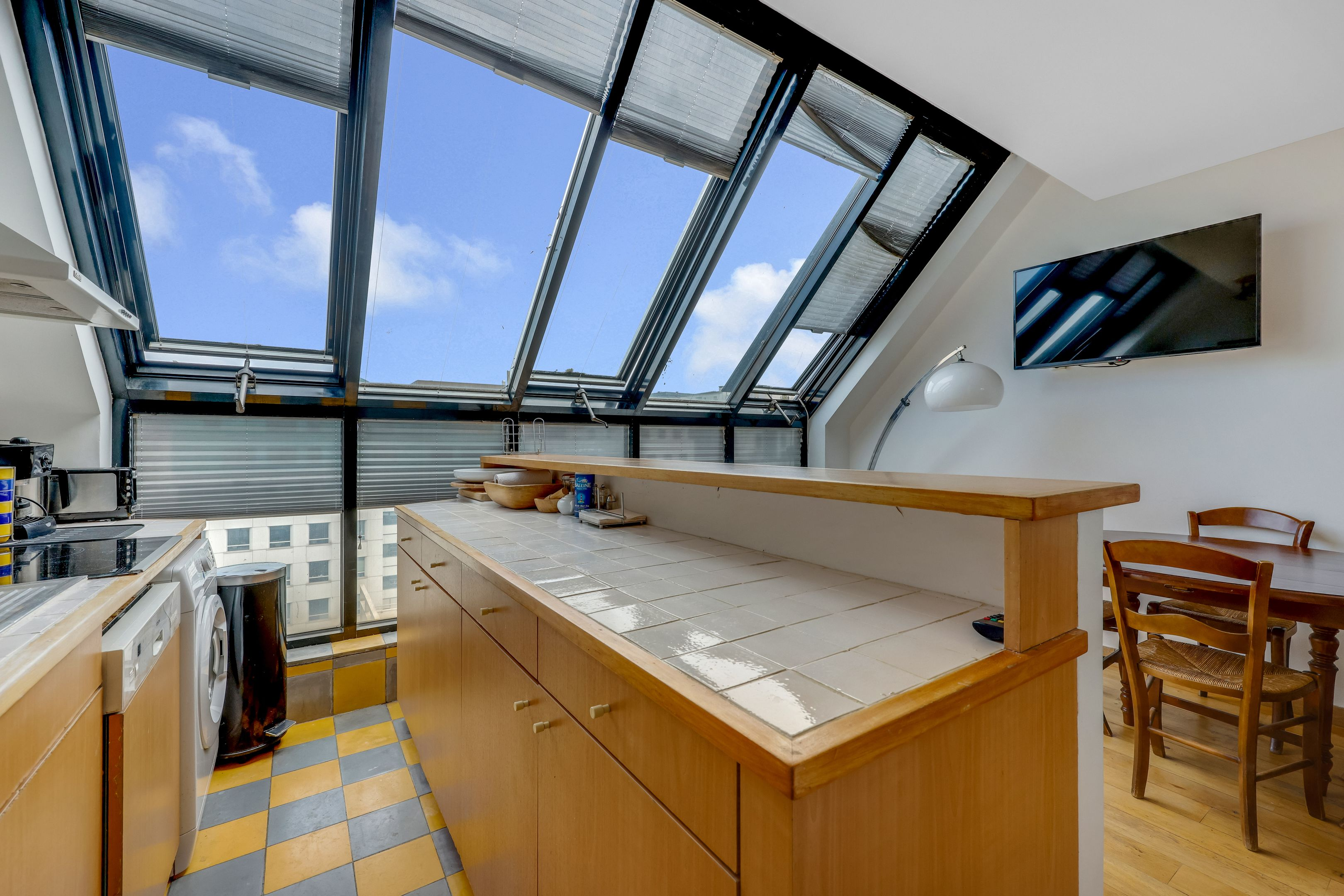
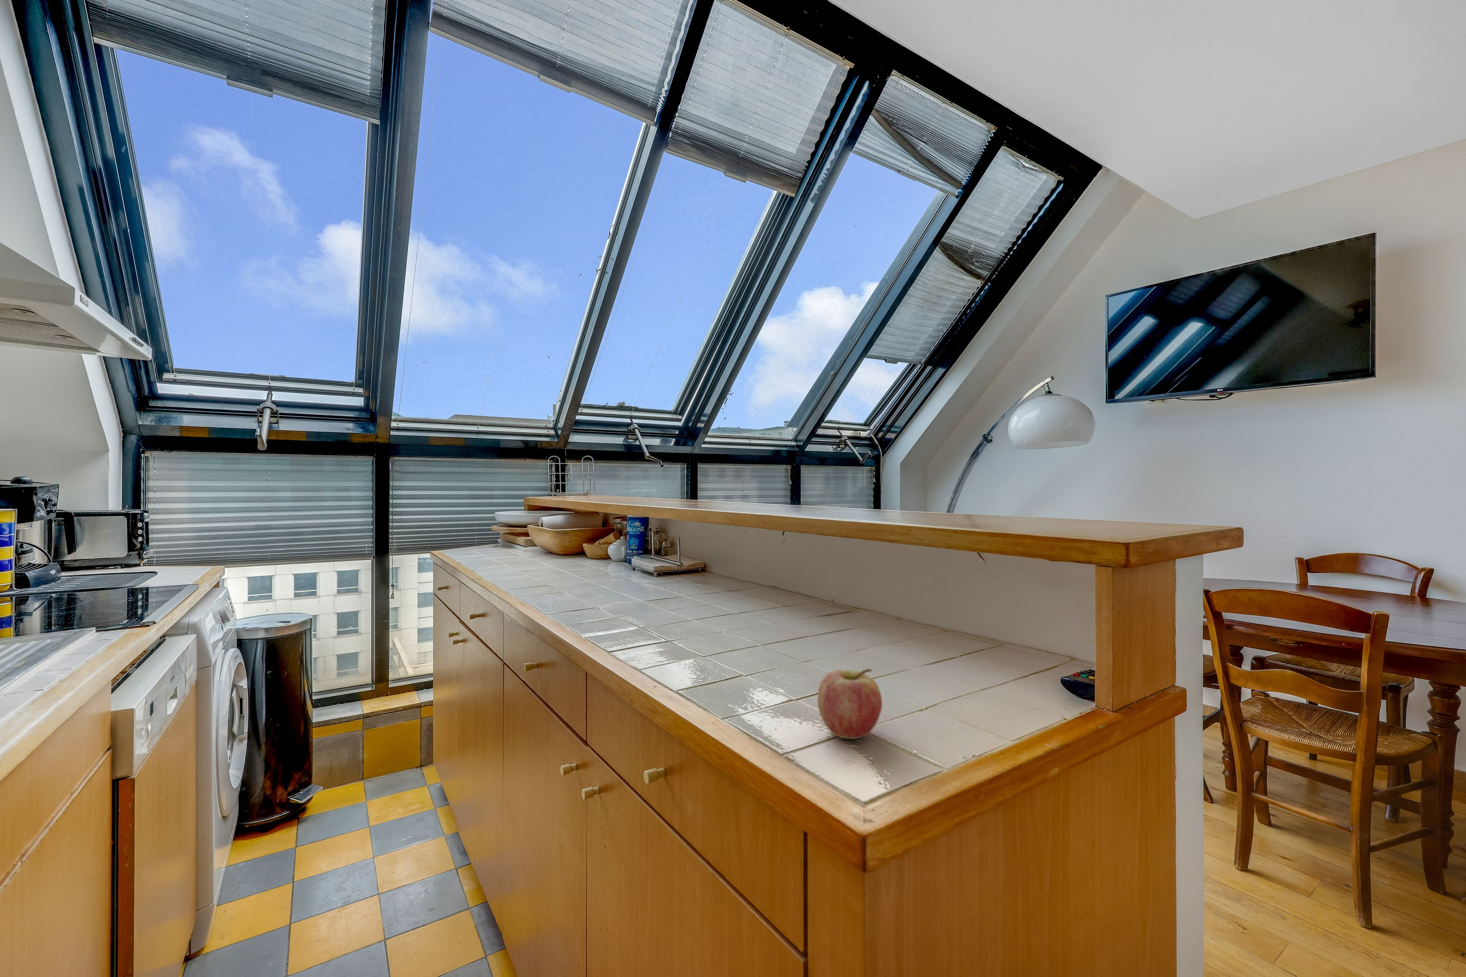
+ fruit (850, 701)
